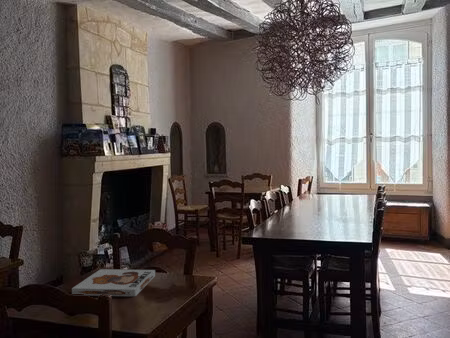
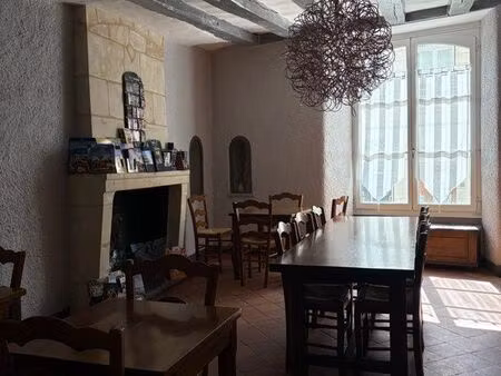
- board game (116, 281)
